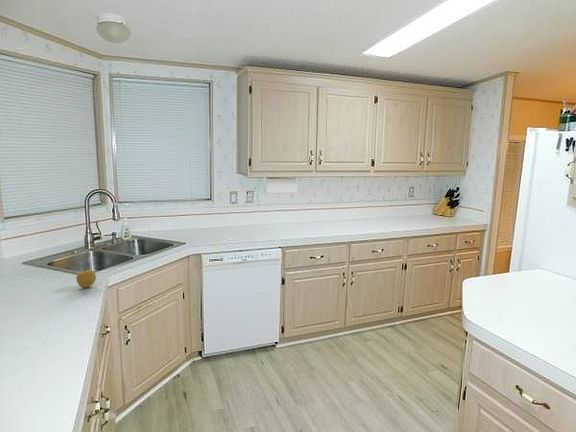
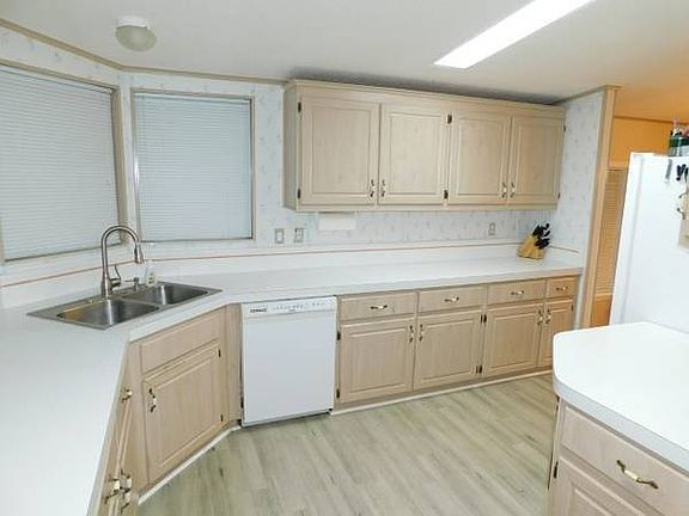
- apple (86, 278)
